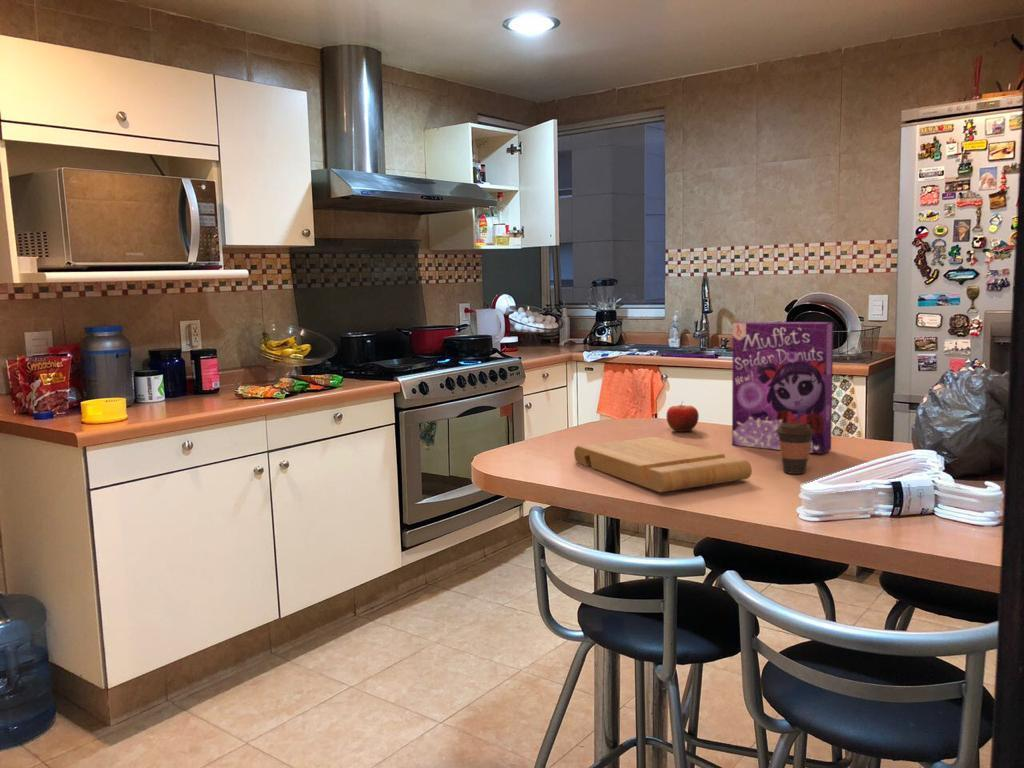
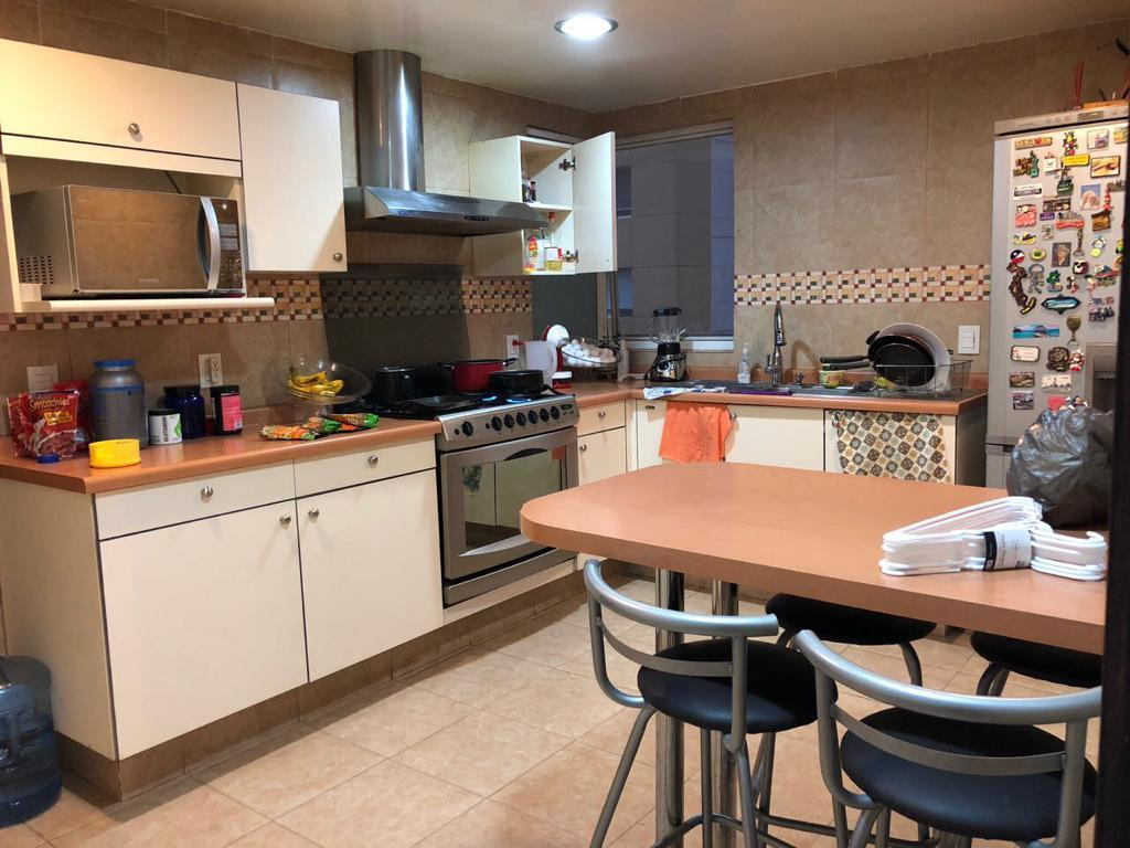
- coffee cup (794, 448)
- cereal box (781, 385)
- fruit (682, 415)
- cutting board (657, 461)
